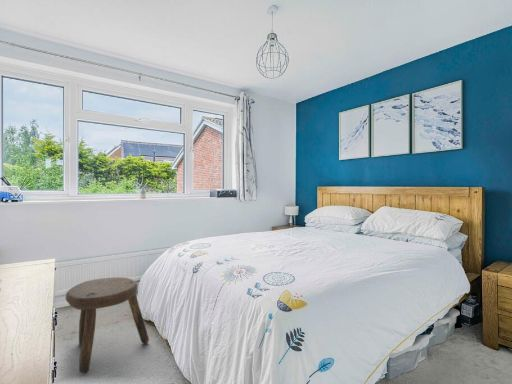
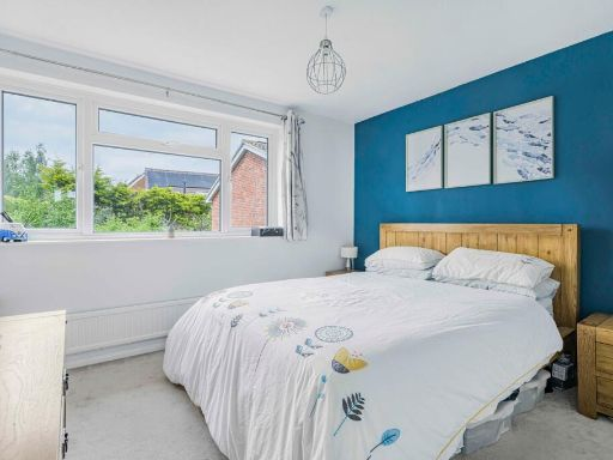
- stool (108, 306)
